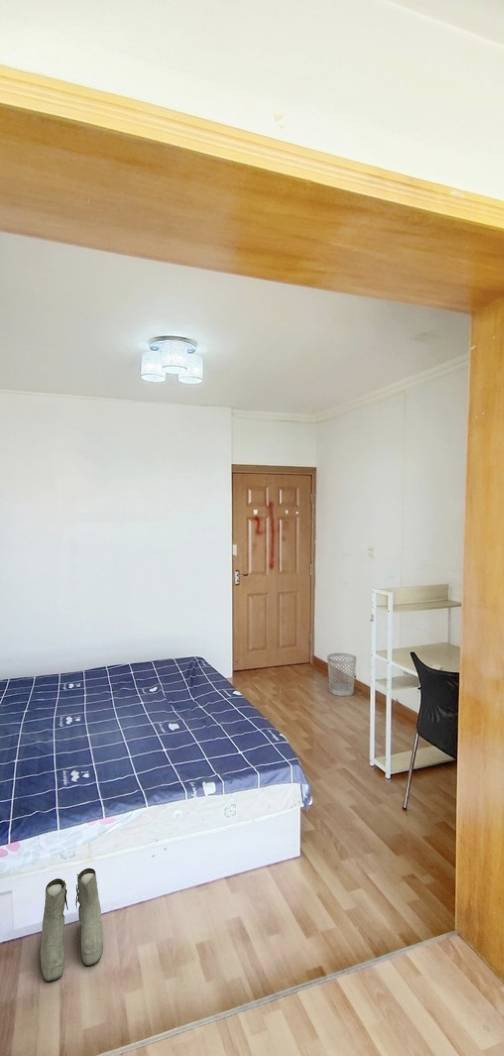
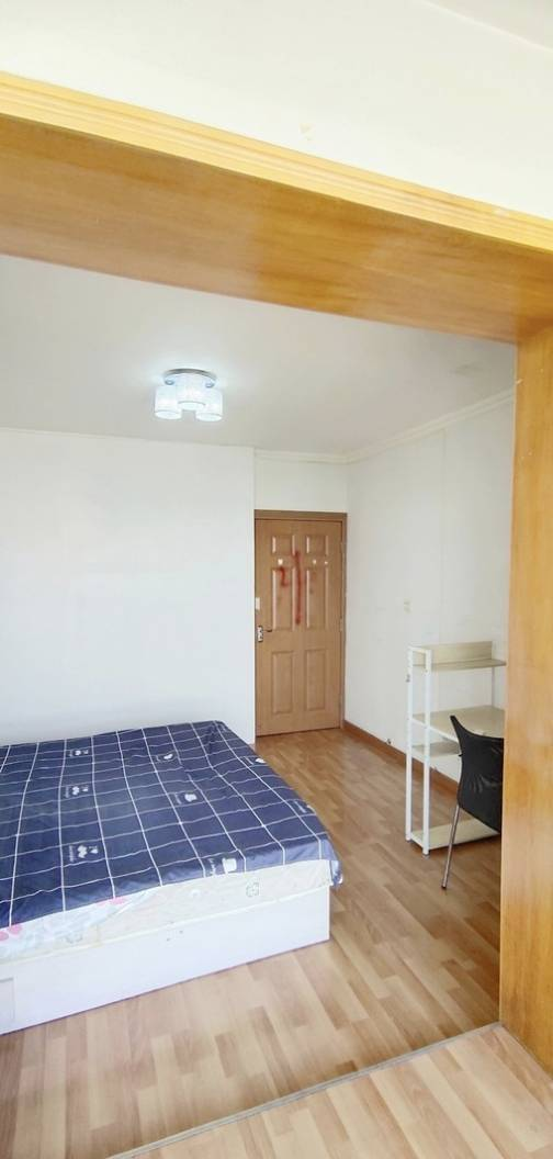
- boots (79, 916)
- wastebasket (341, 674)
